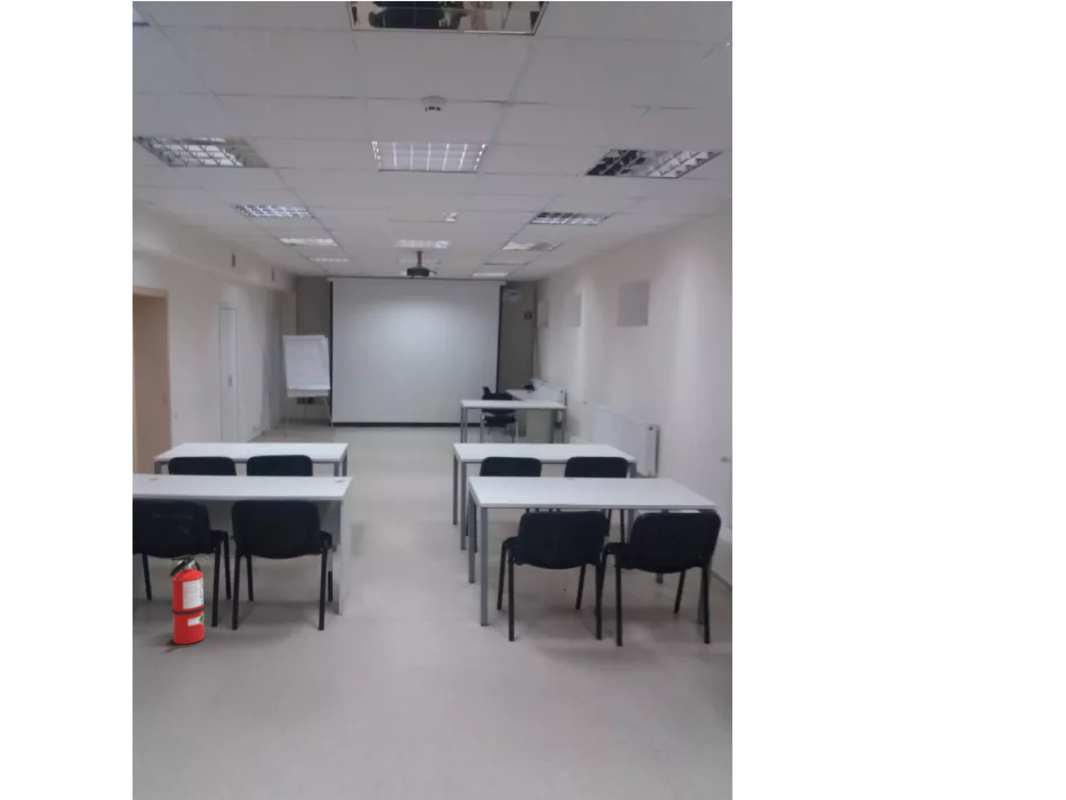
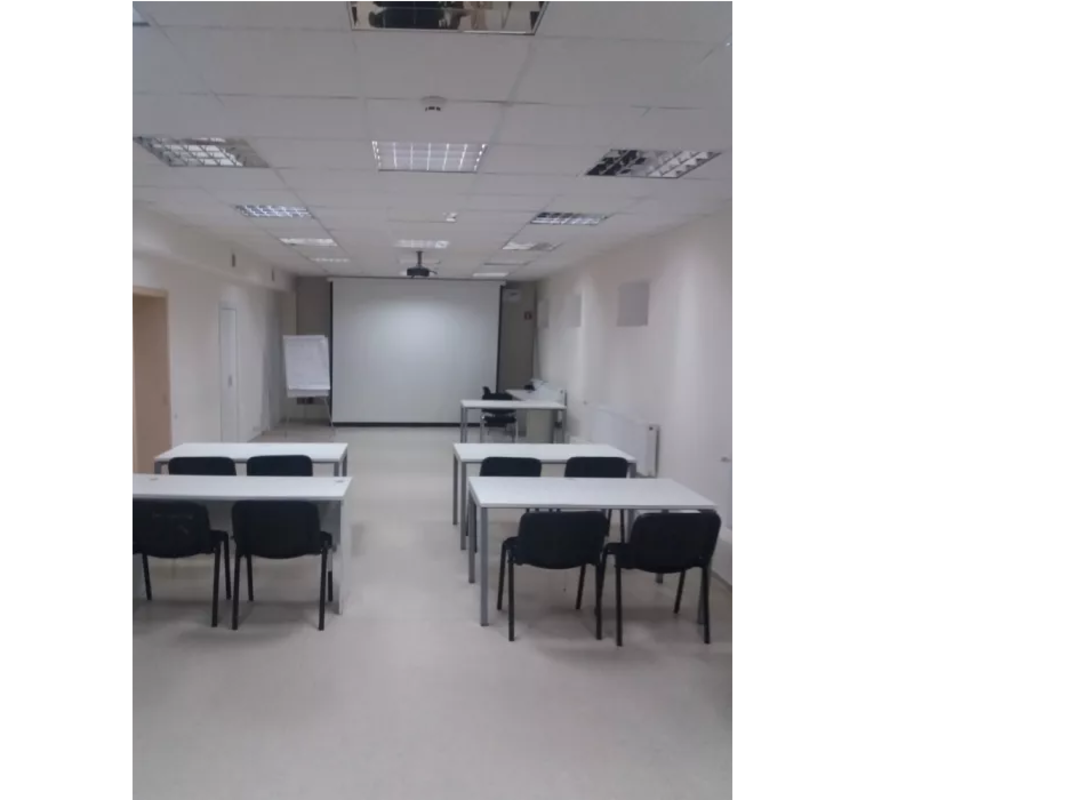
- fire extinguisher (191, 596)
